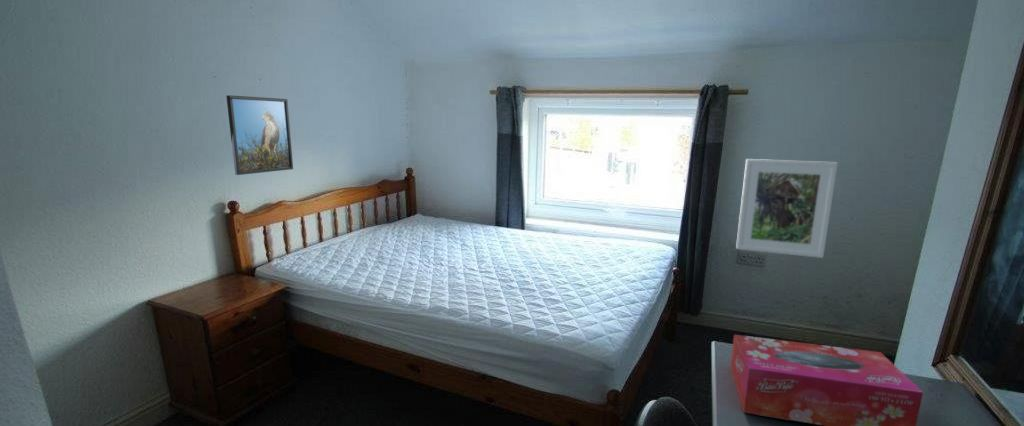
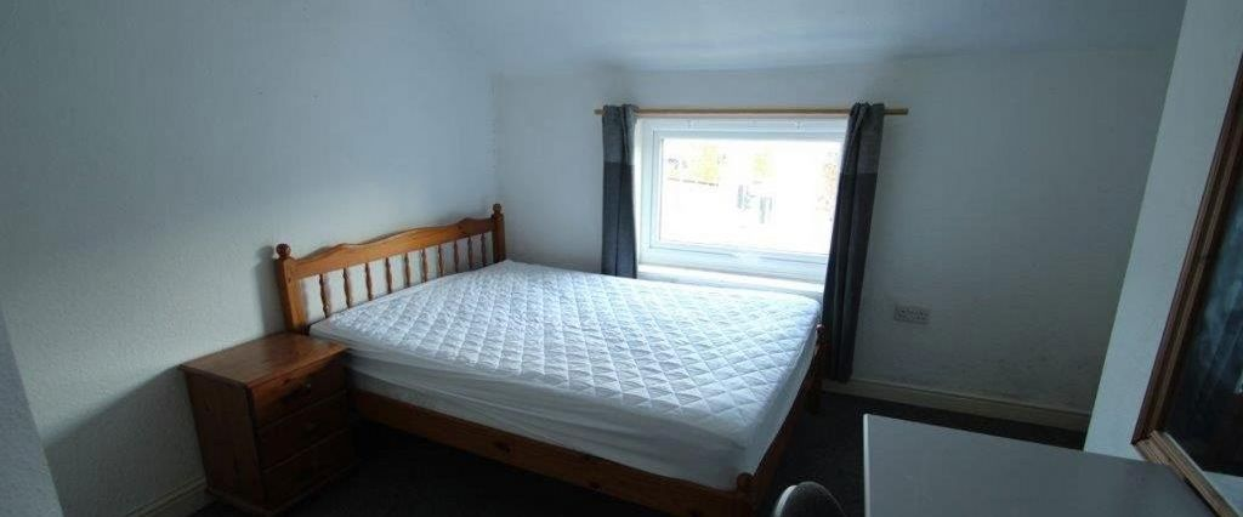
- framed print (262, 135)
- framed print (784, 207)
- tissue box (814, 381)
